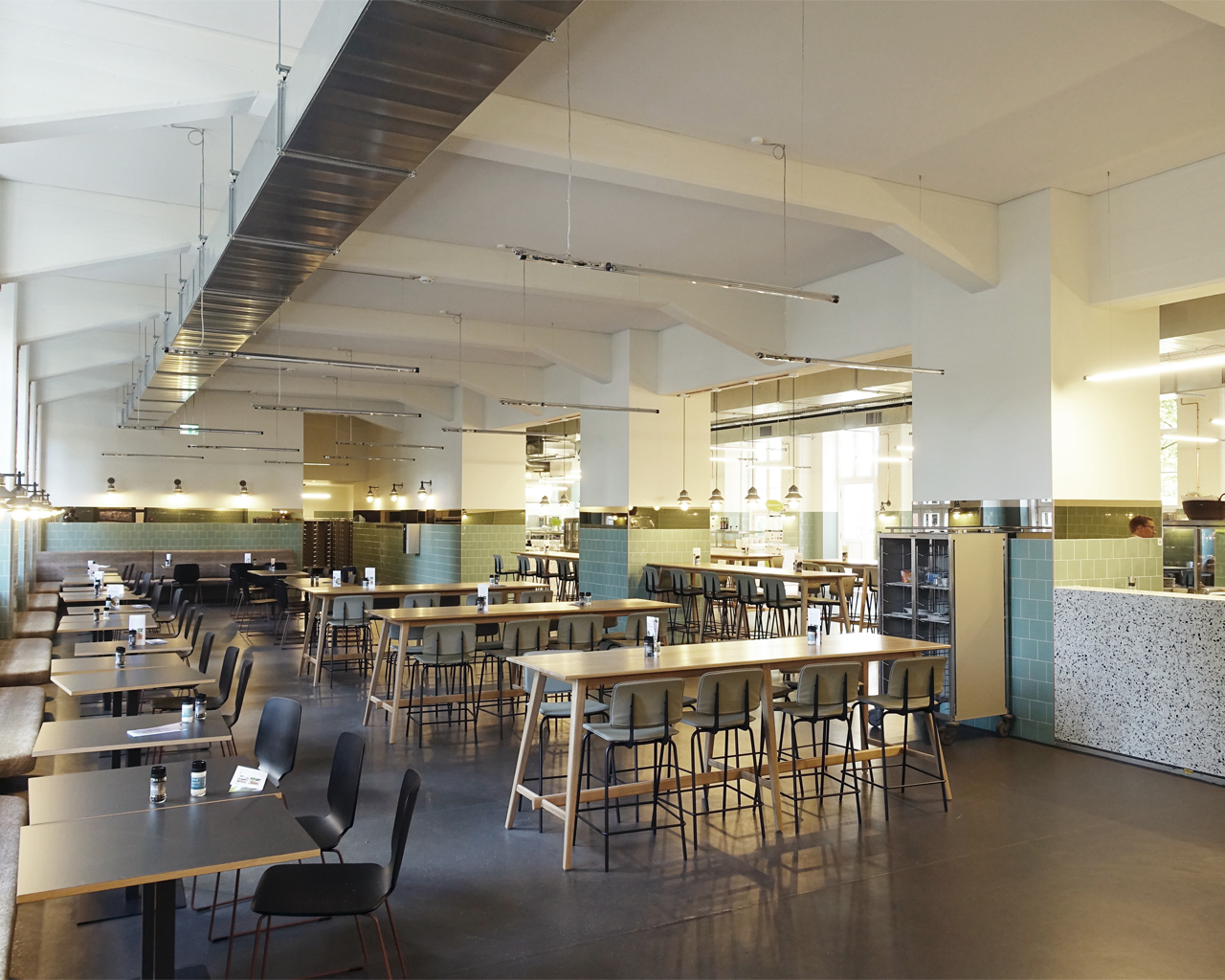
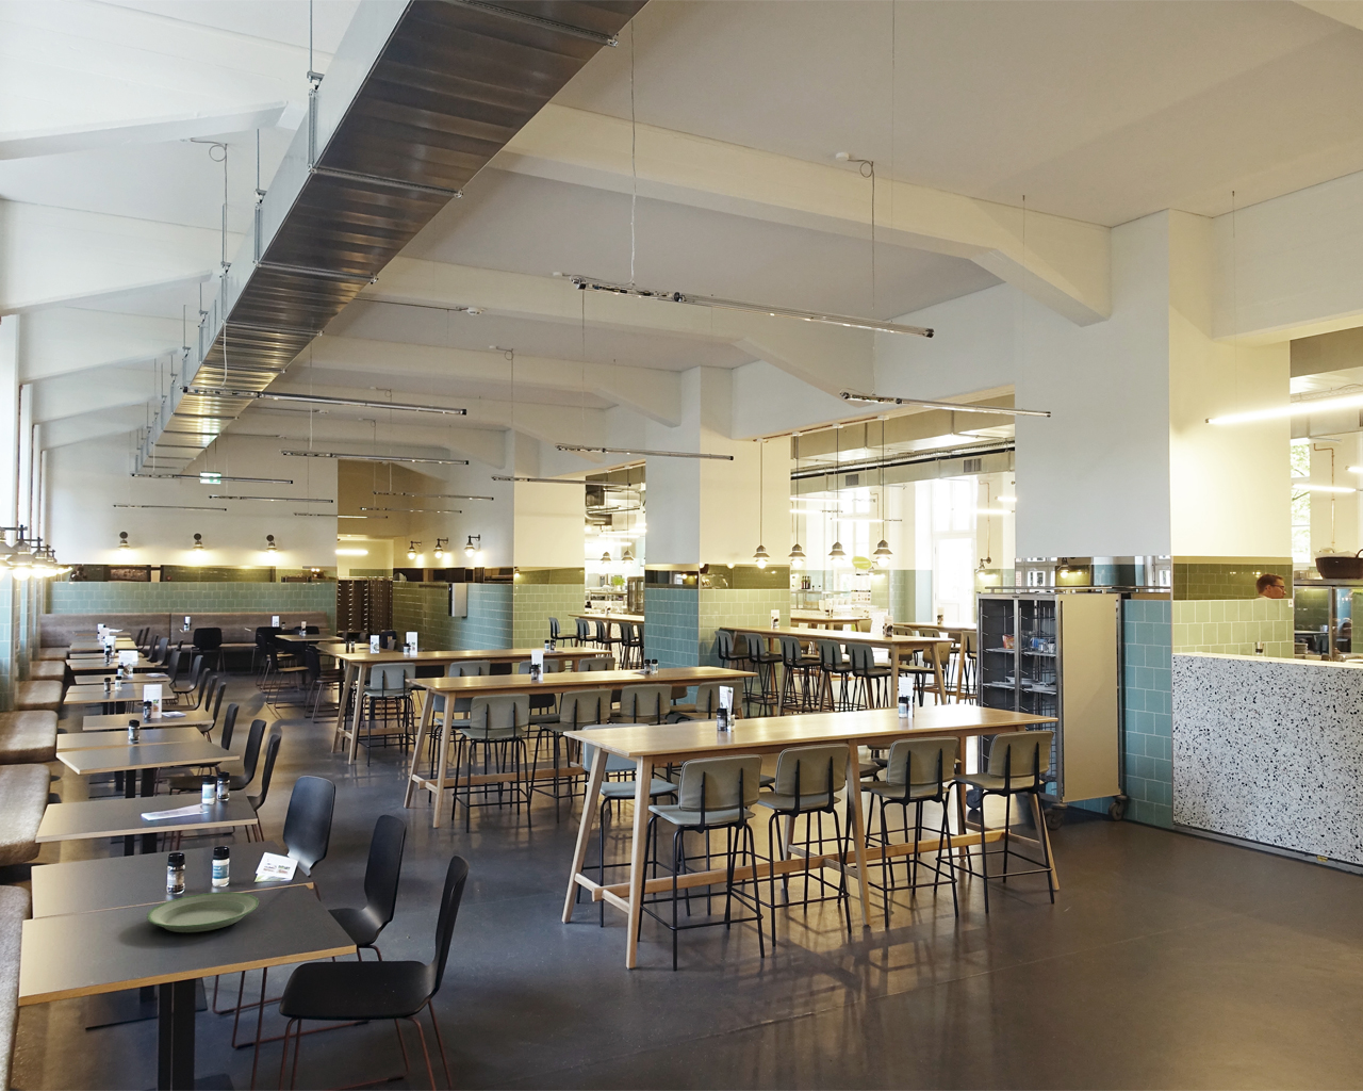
+ plate (204, 913)
